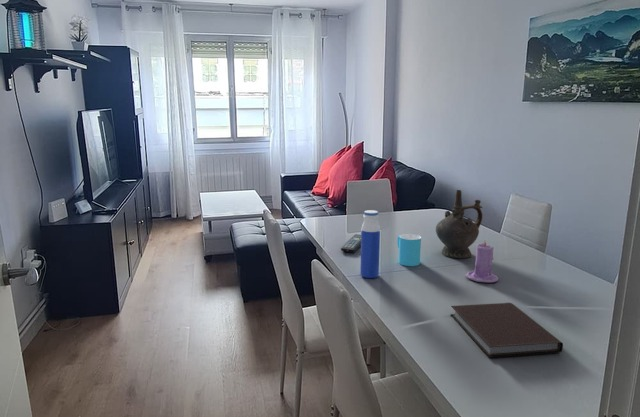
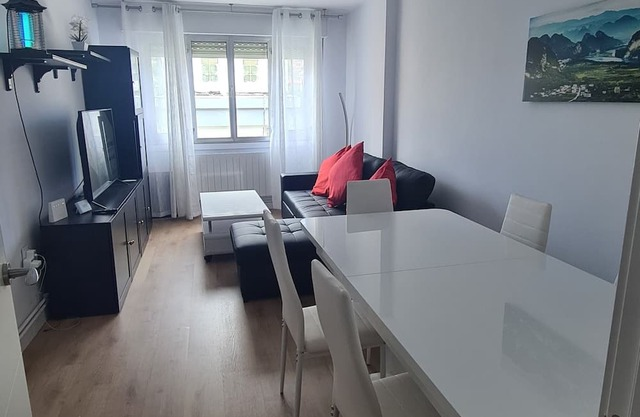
- remote control (355, 242)
- ceremonial vessel (459, 222)
- candle (483, 258)
- cup (409, 248)
- water bottle (370, 243)
- notebook (502, 327)
